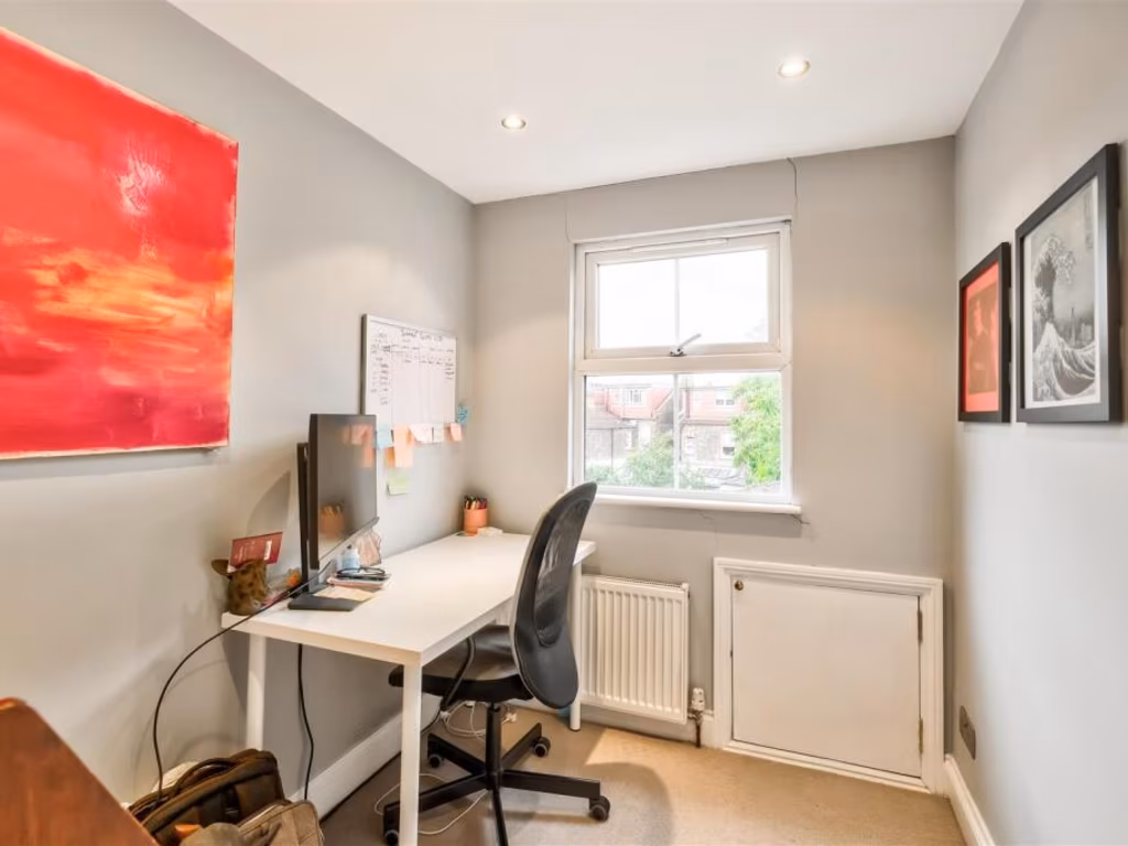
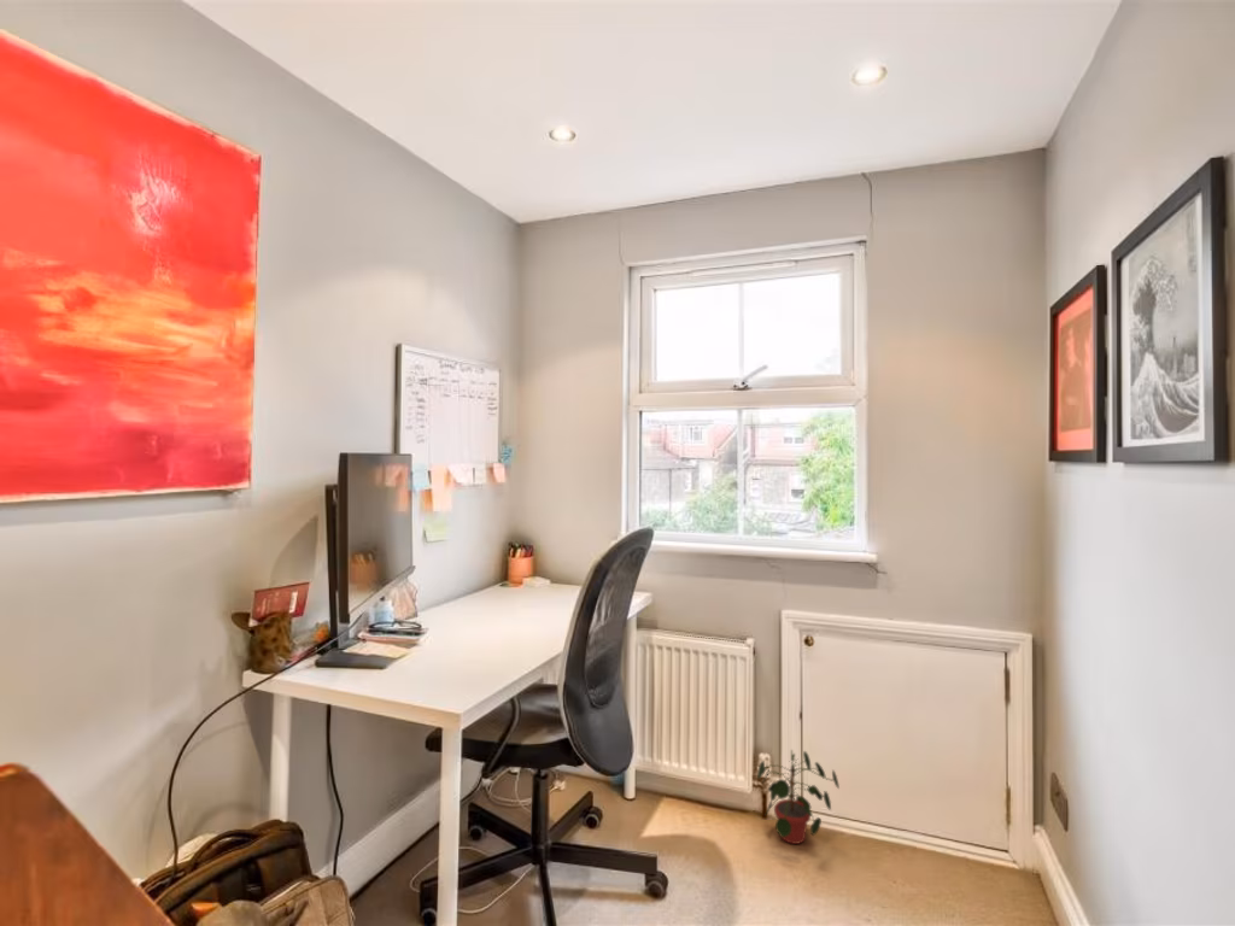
+ potted plant (797, 787)
